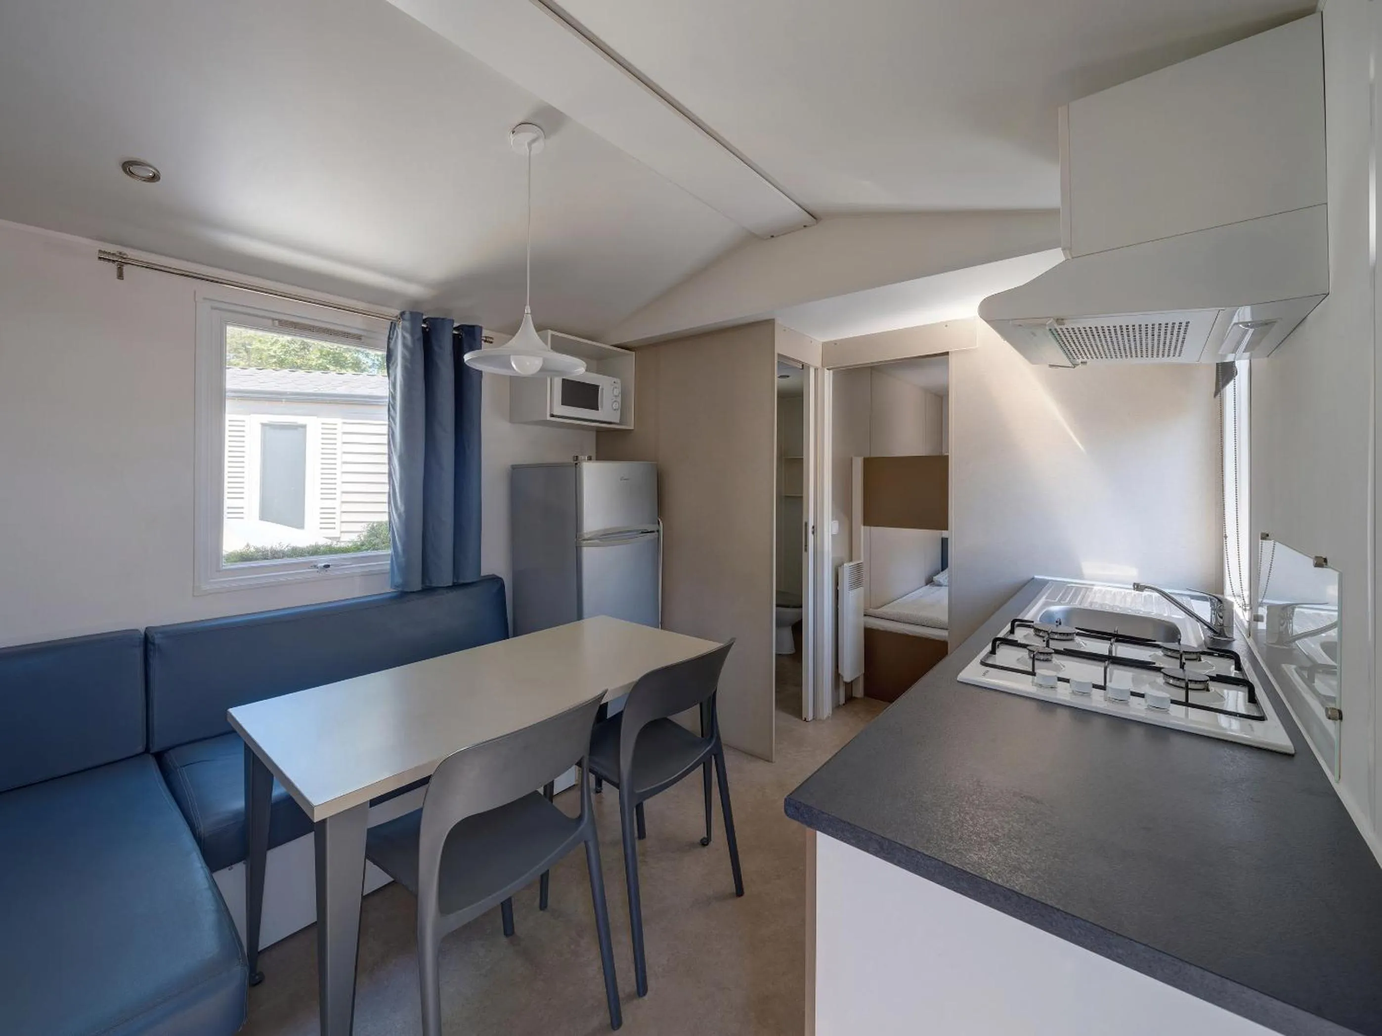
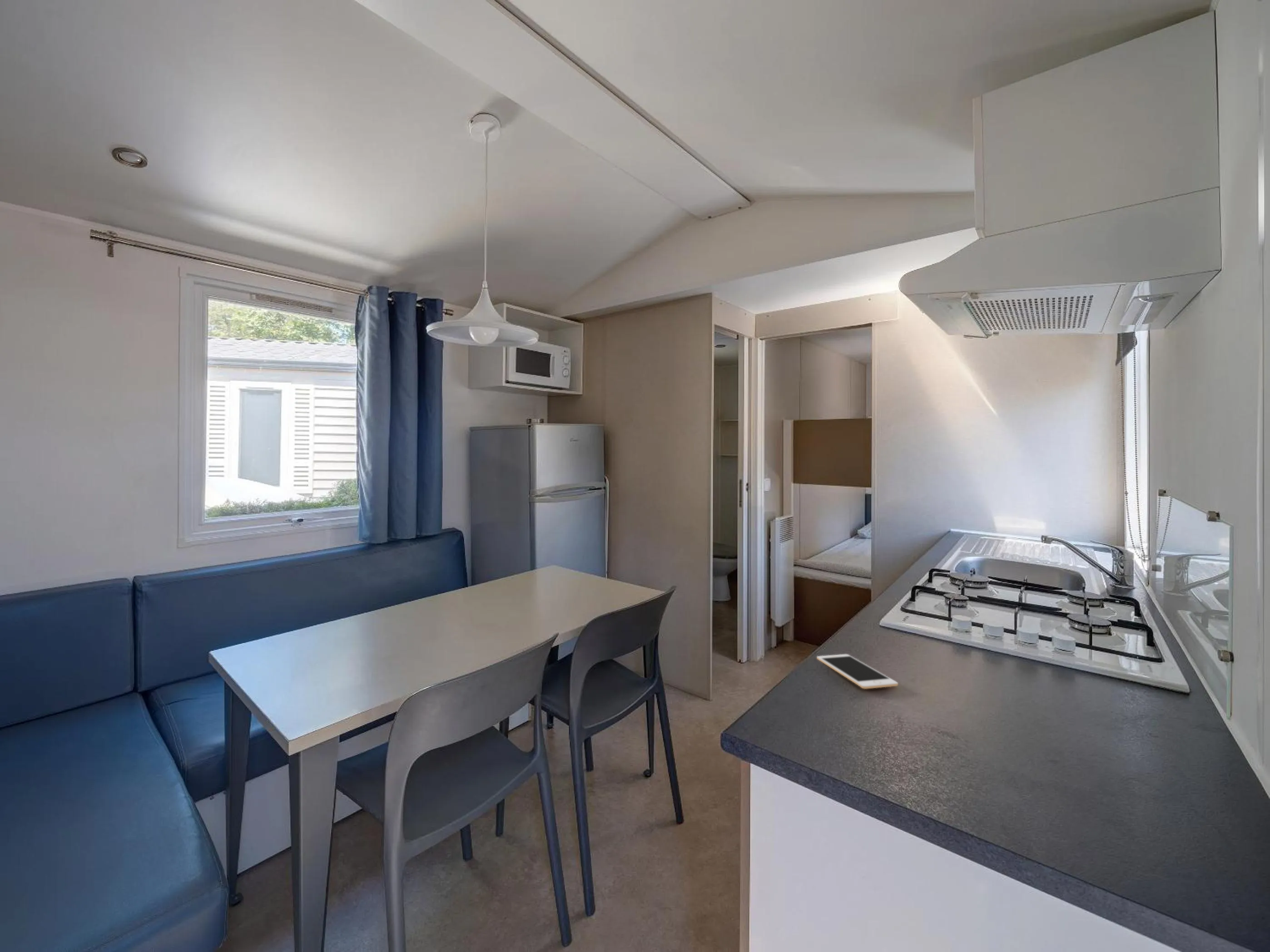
+ cell phone (854, 670)
